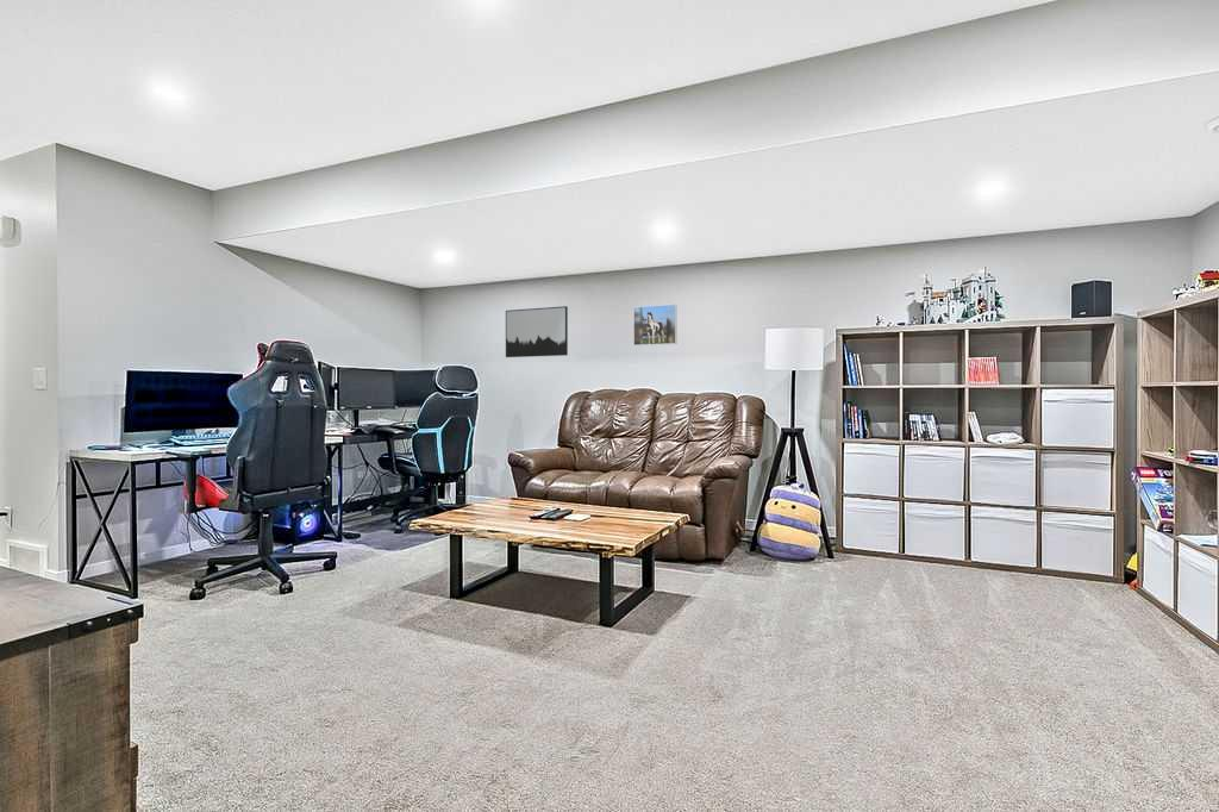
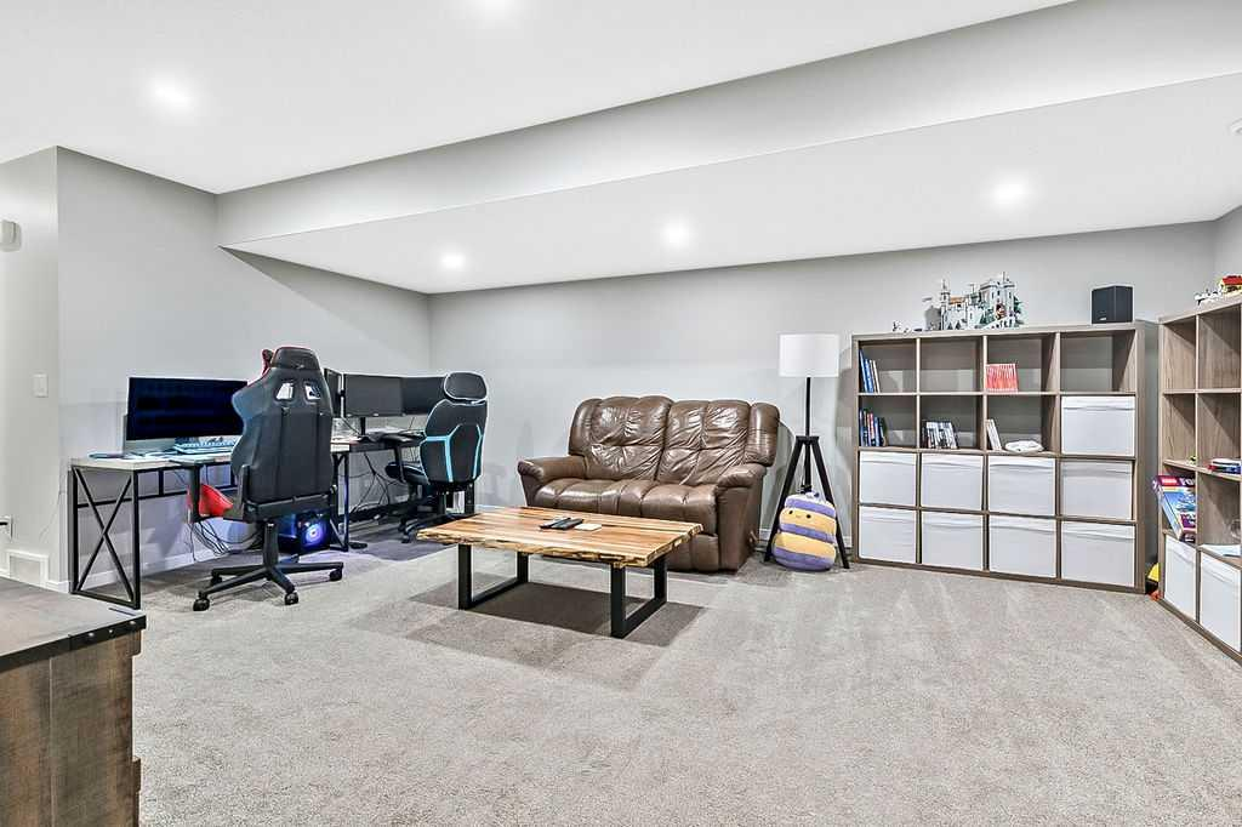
- wall art (536, 332)
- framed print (655, 325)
